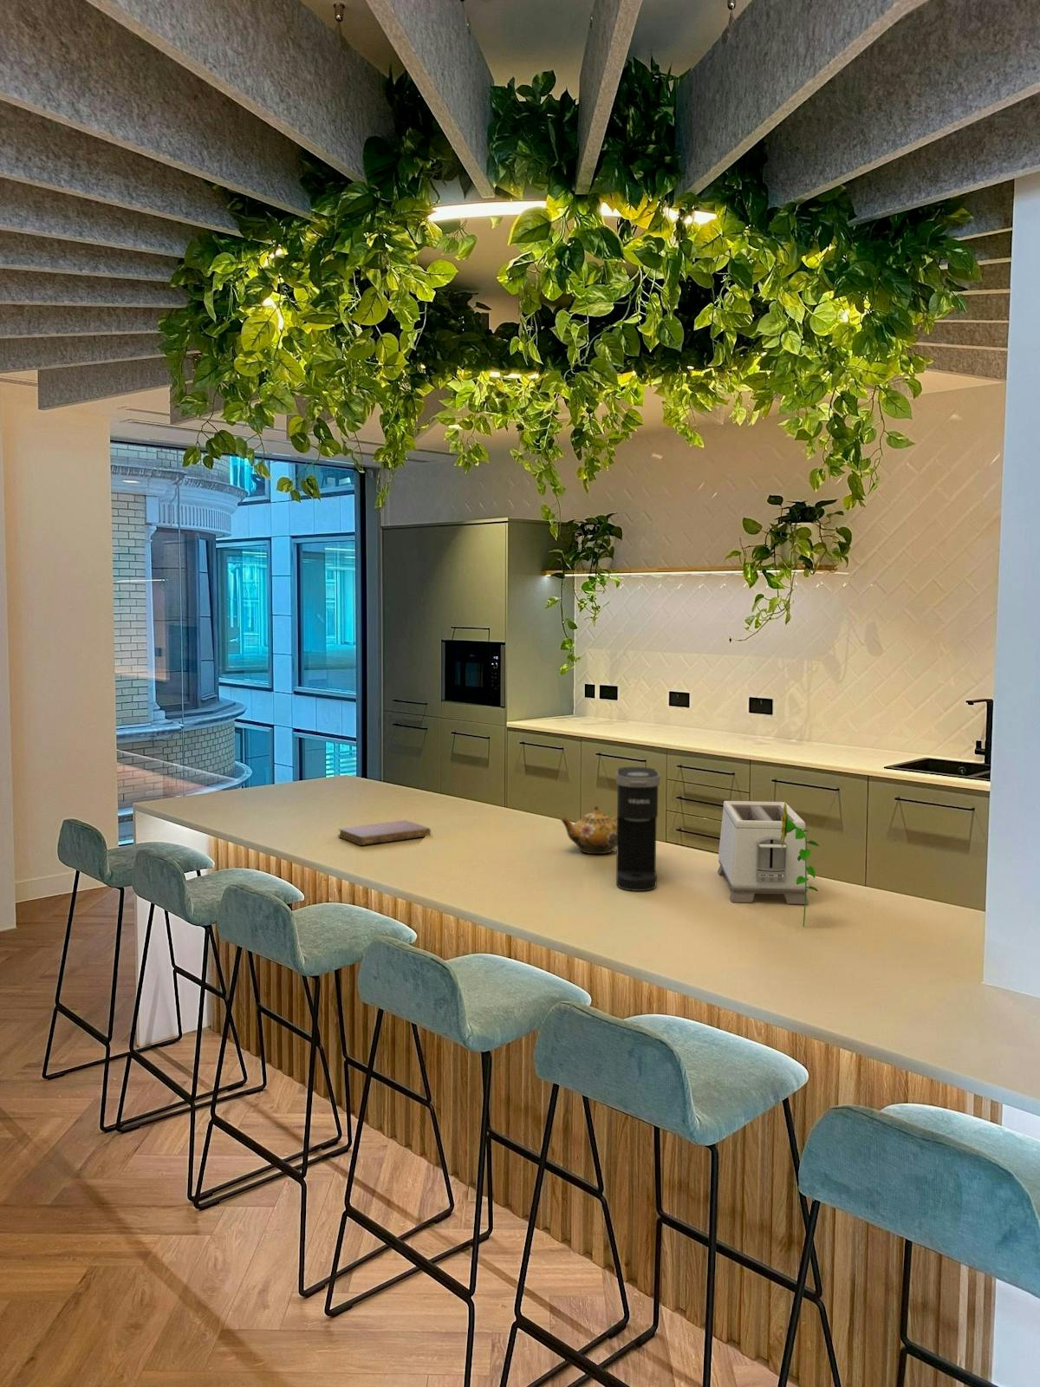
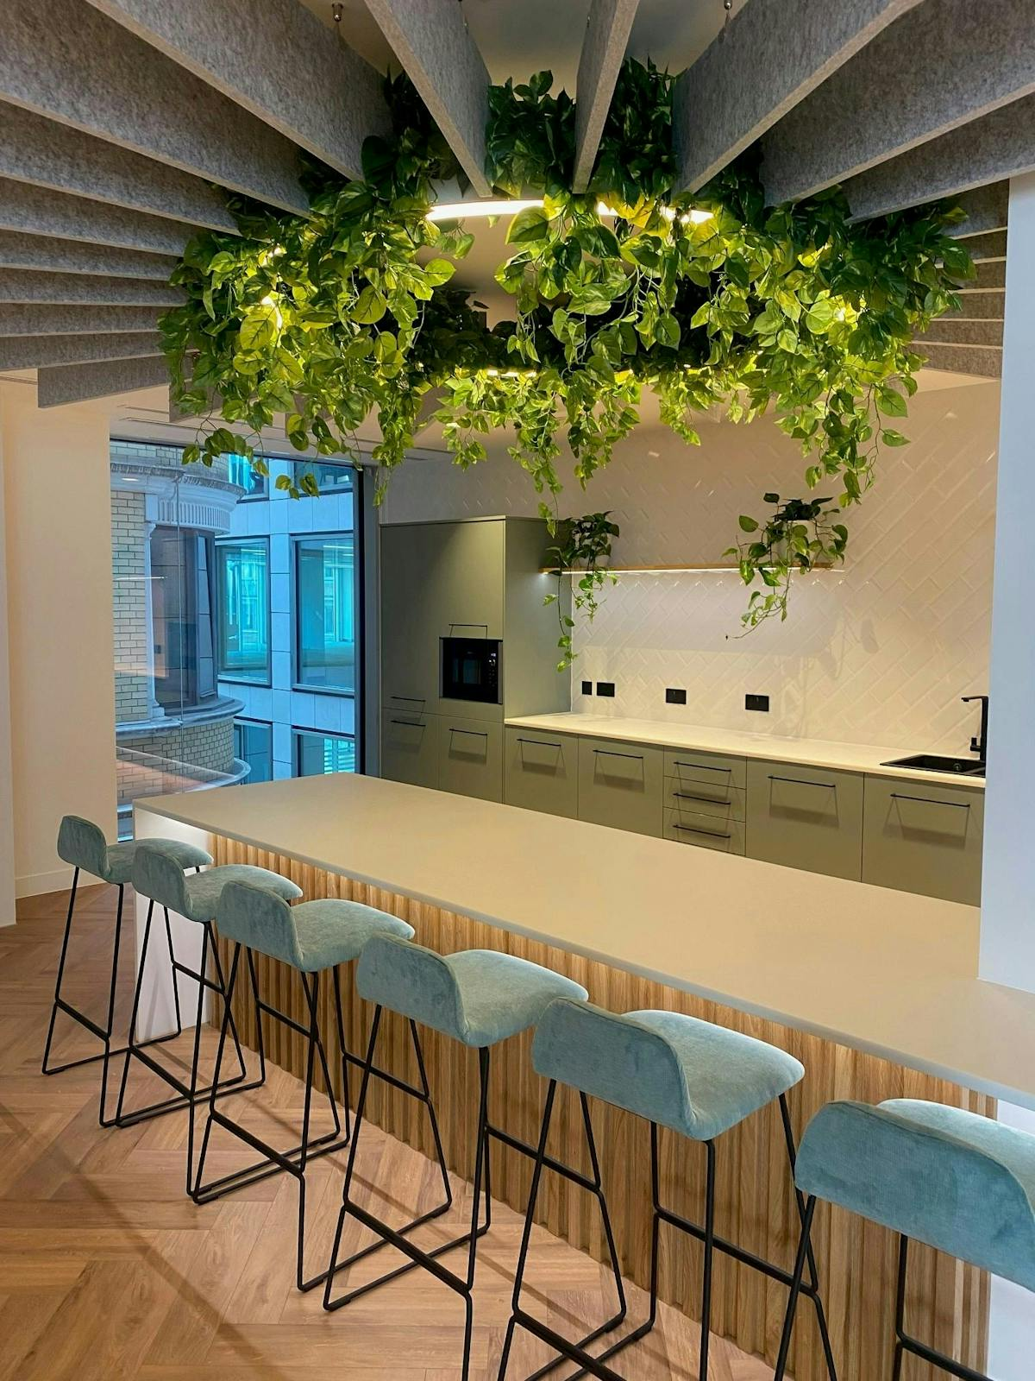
- flower (799, 860)
- teapot (594, 828)
- coffee maker (636, 825)
- toaster (761, 851)
- notebook (383, 832)
